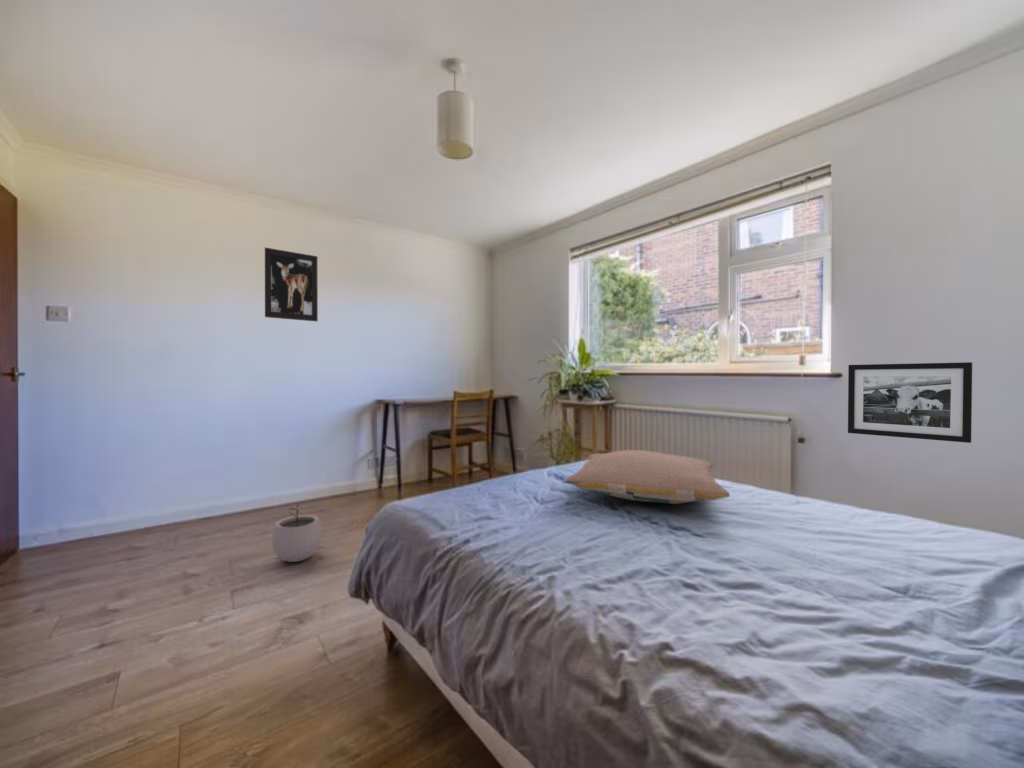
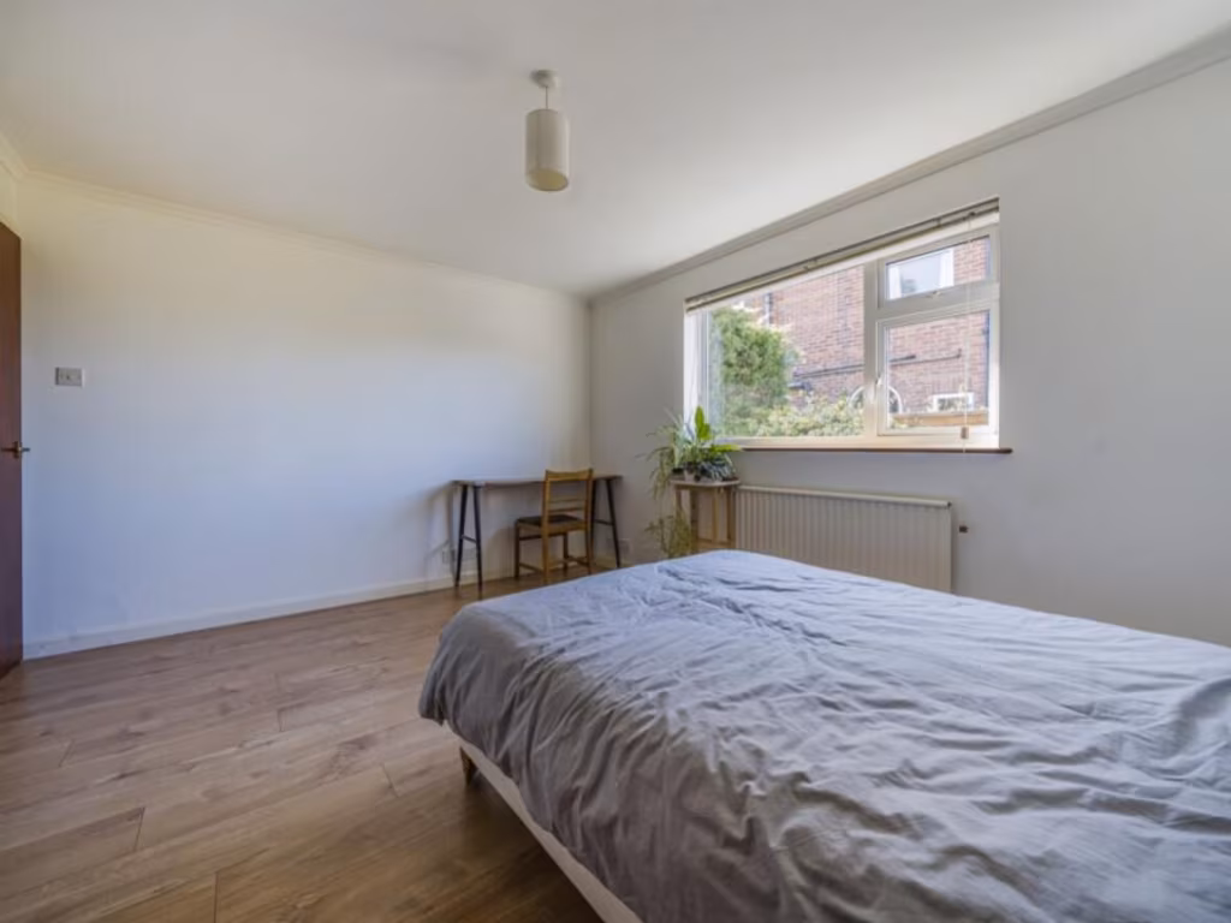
- wall art (292, 285)
- picture frame (905, 400)
- pillow (645, 474)
- plant pot (297, 531)
